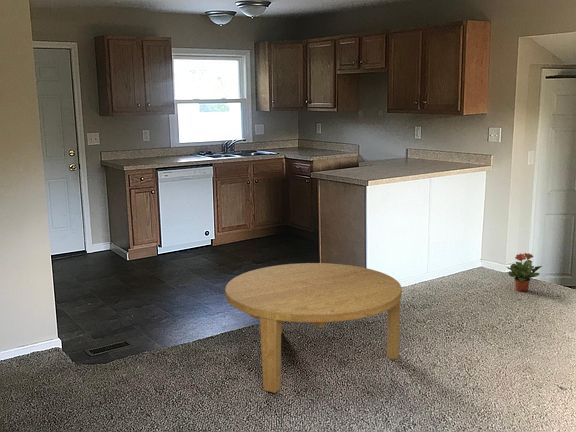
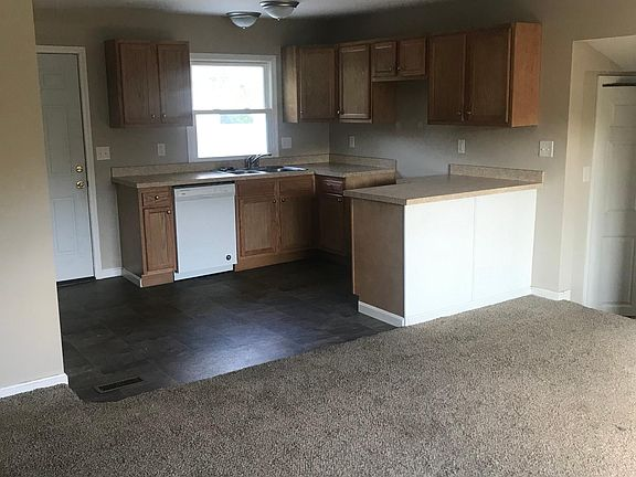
- potted plant (523, 271)
- coffee table (313, 321)
